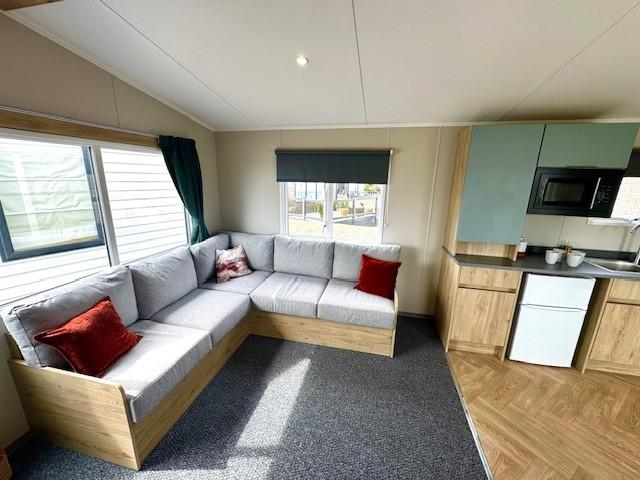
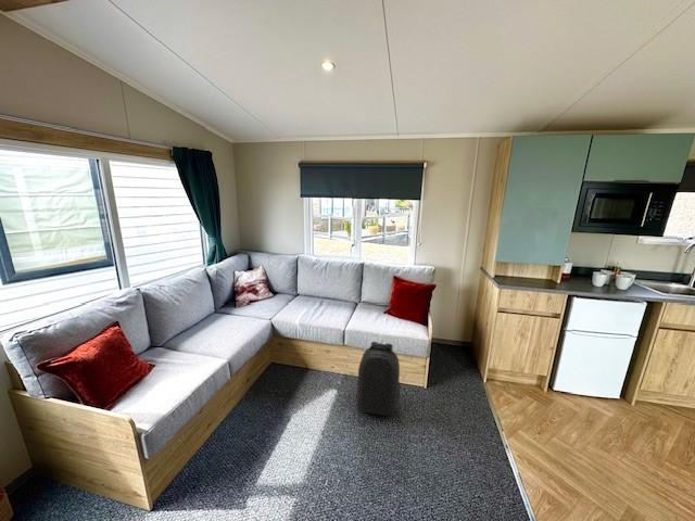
+ backpack (379, 374)
